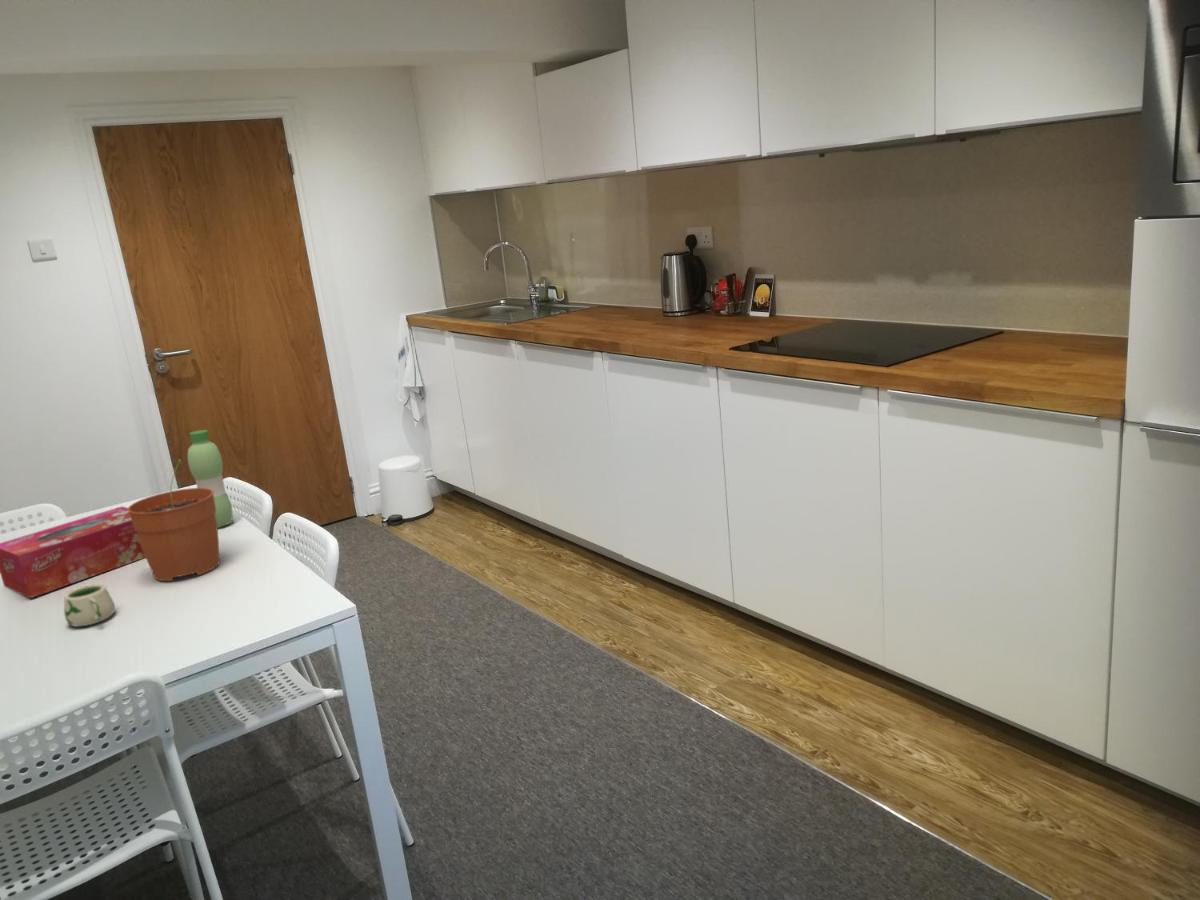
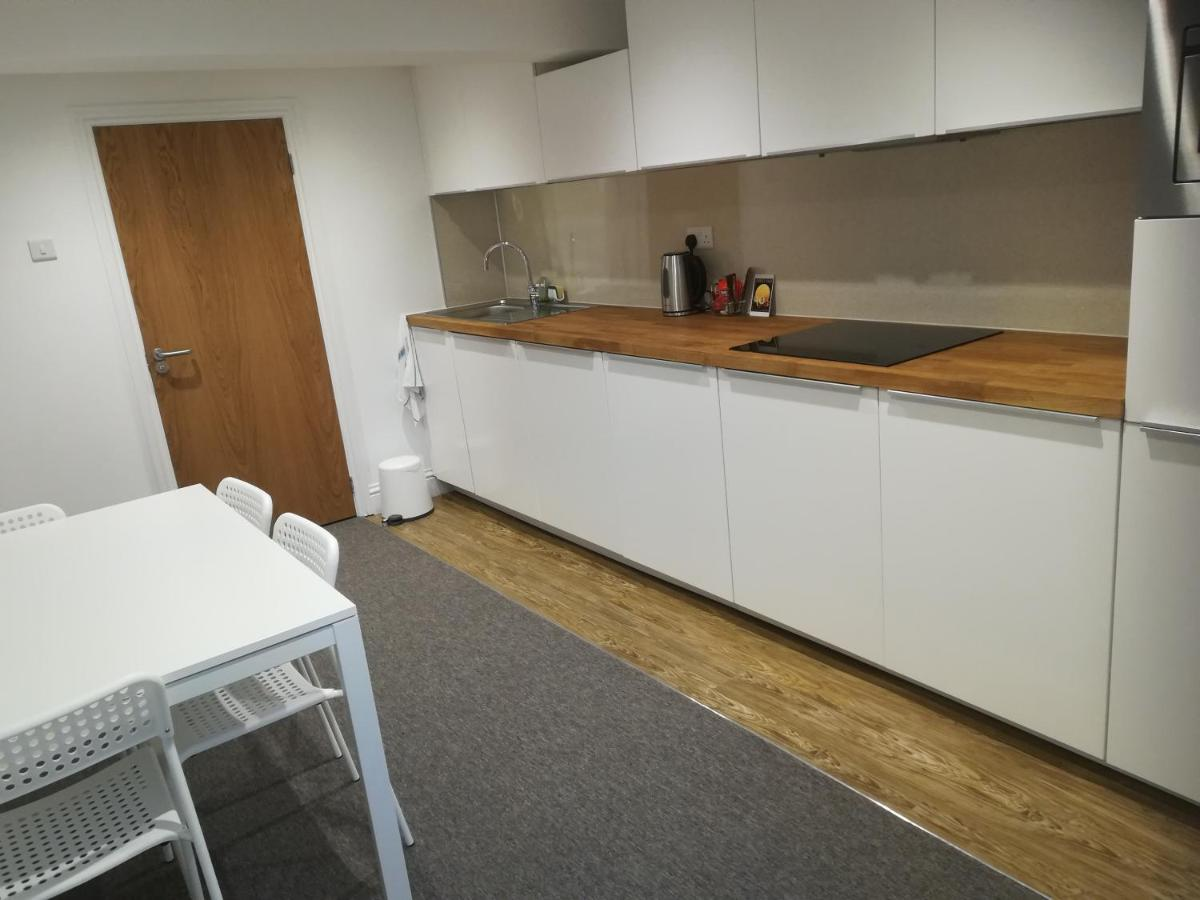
- tissue box (79, 549)
- water bottle (209, 479)
- plant pot (175, 517)
- mug (90, 606)
